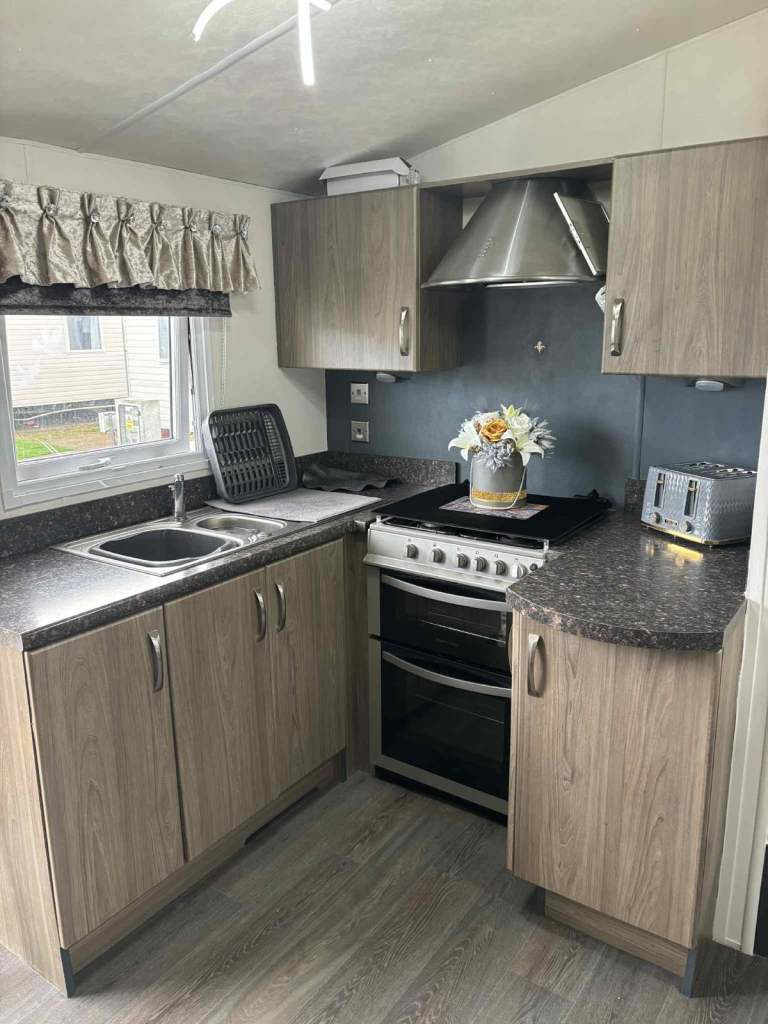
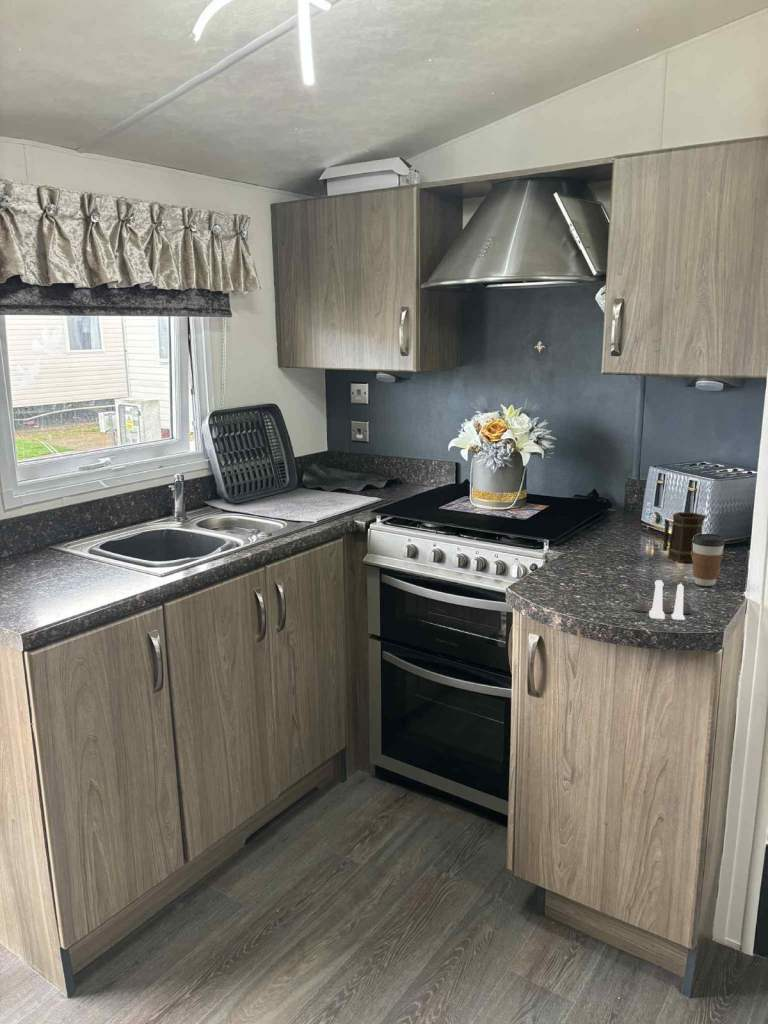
+ coffee cup (706, 559)
+ mug (684, 536)
+ salt and pepper shaker set (661, 596)
